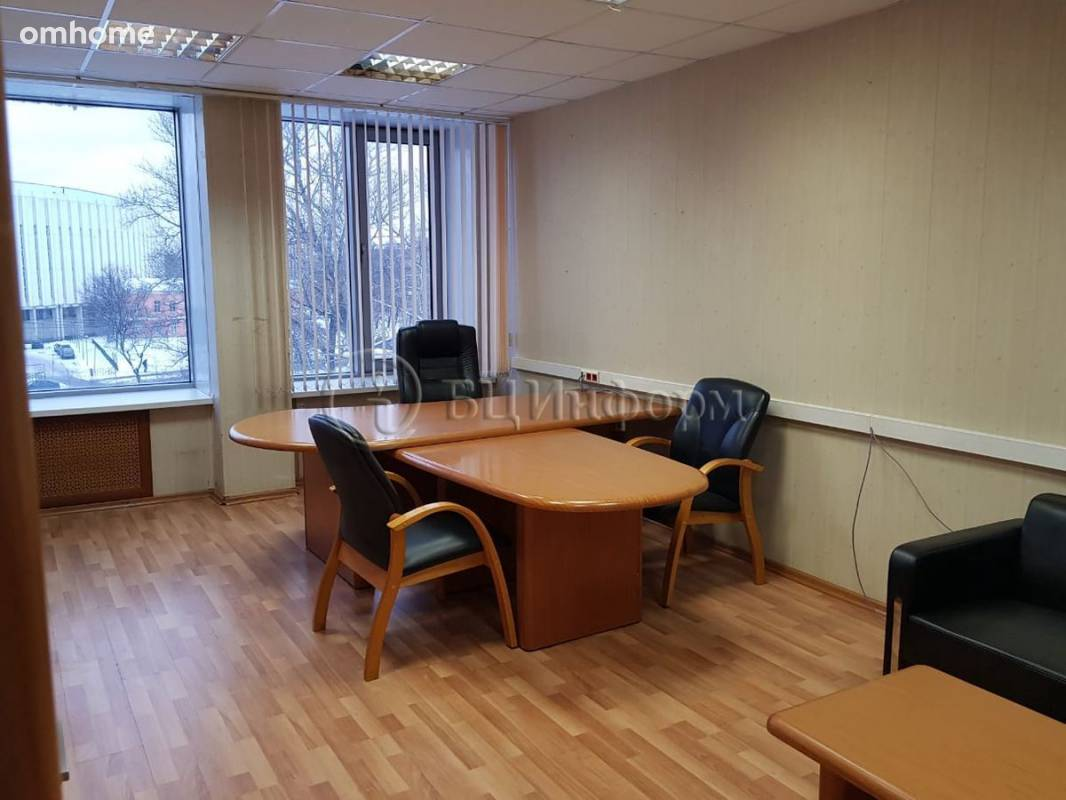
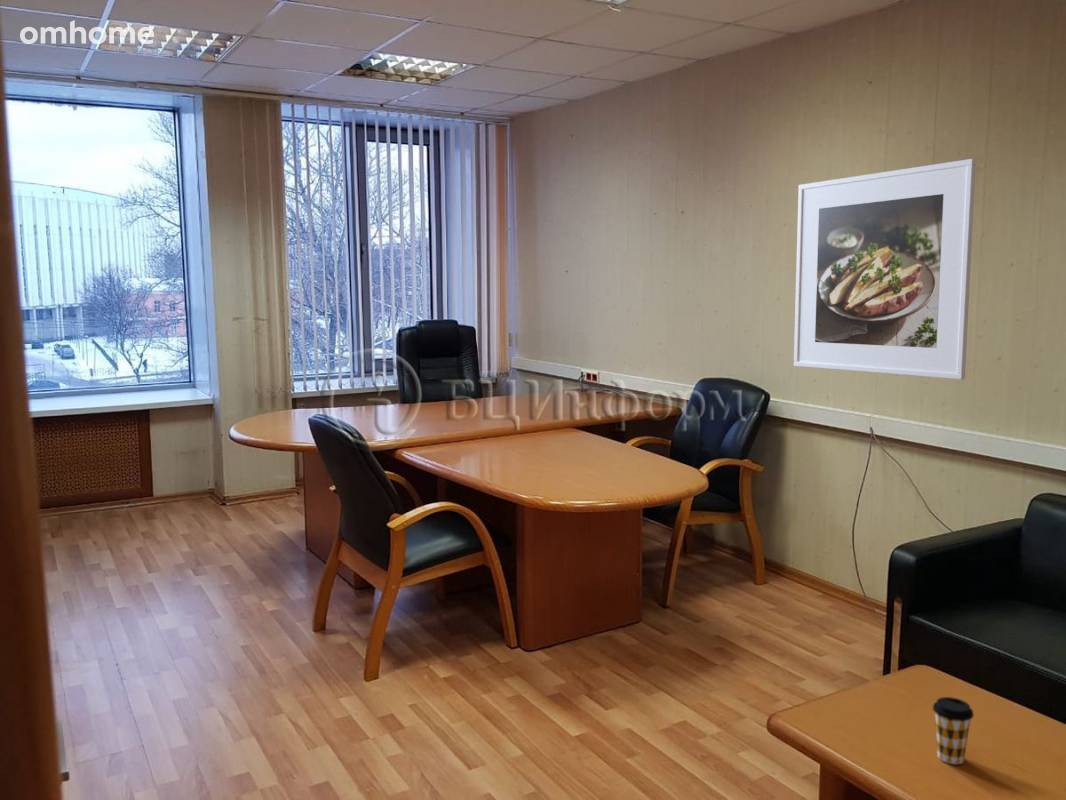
+ coffee cup (951, 731)
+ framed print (874, 274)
